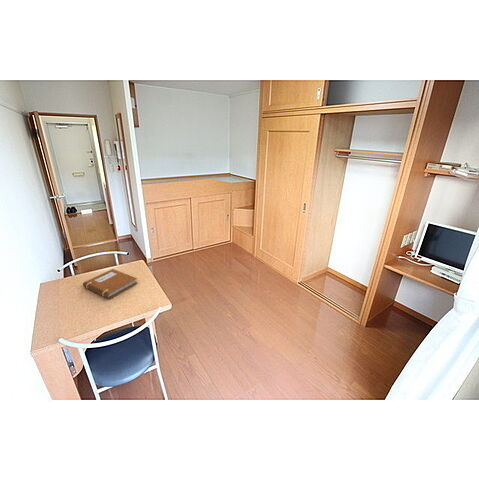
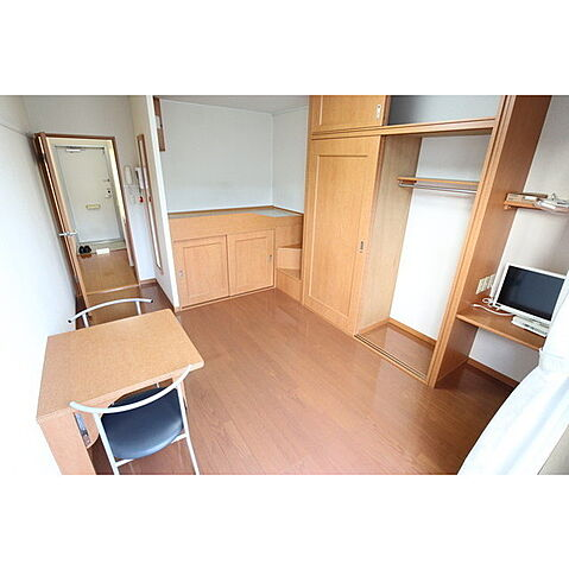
- notebook (109, 282)
